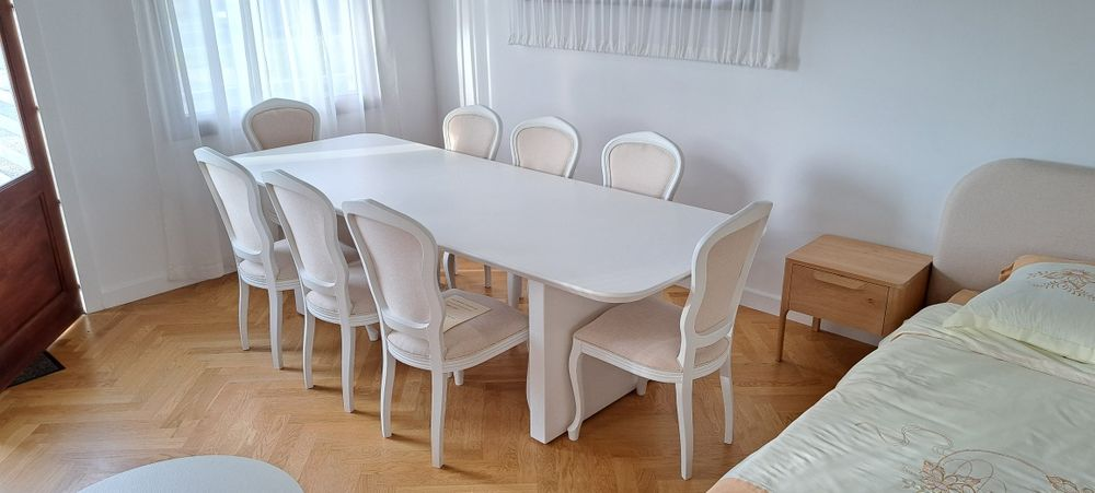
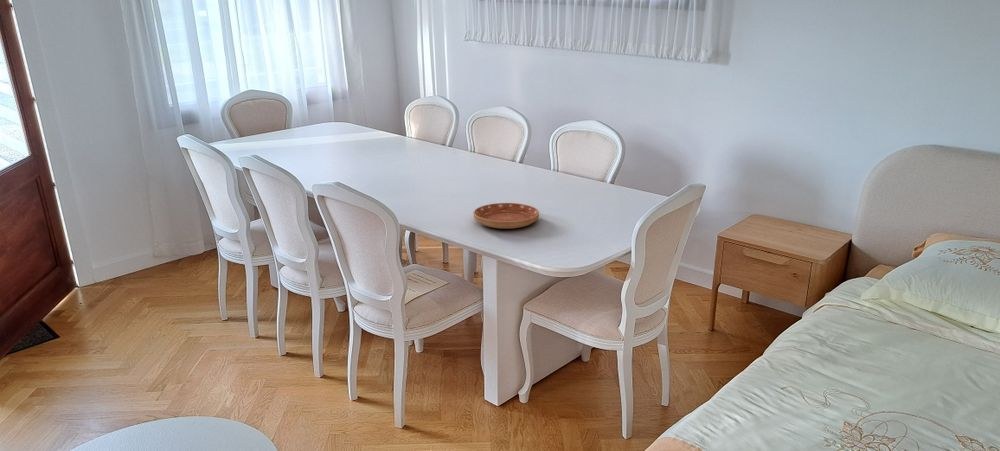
+ saucer (506, 216)
